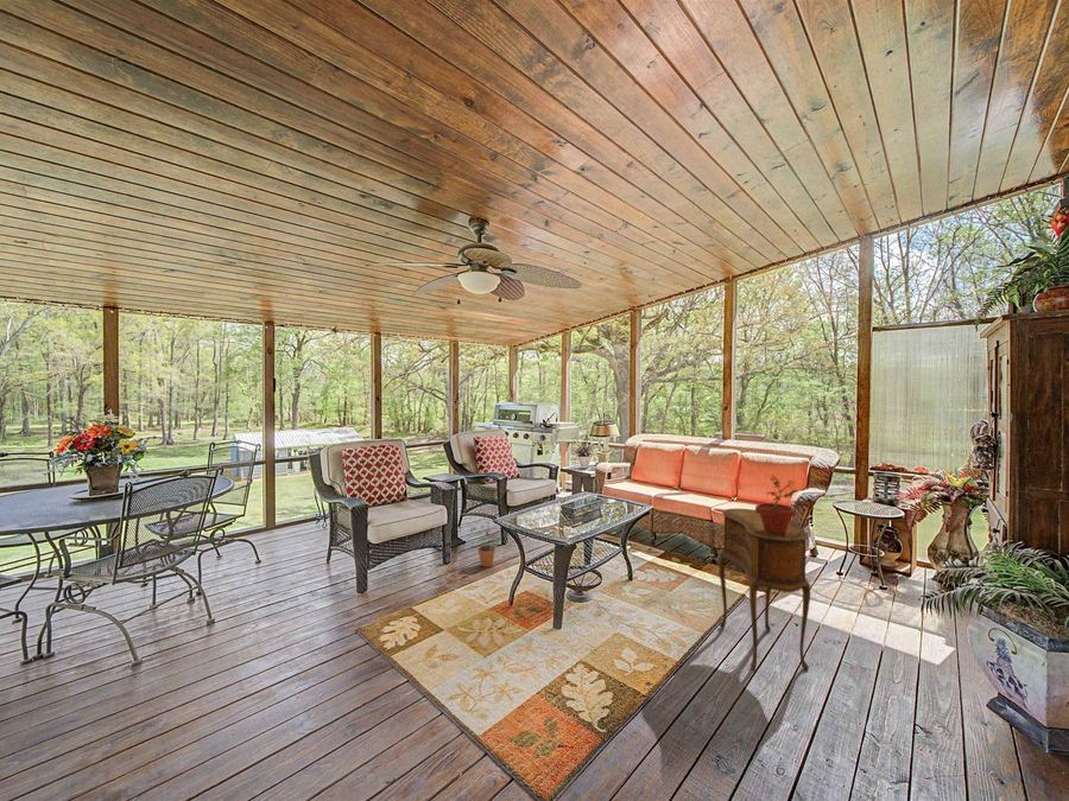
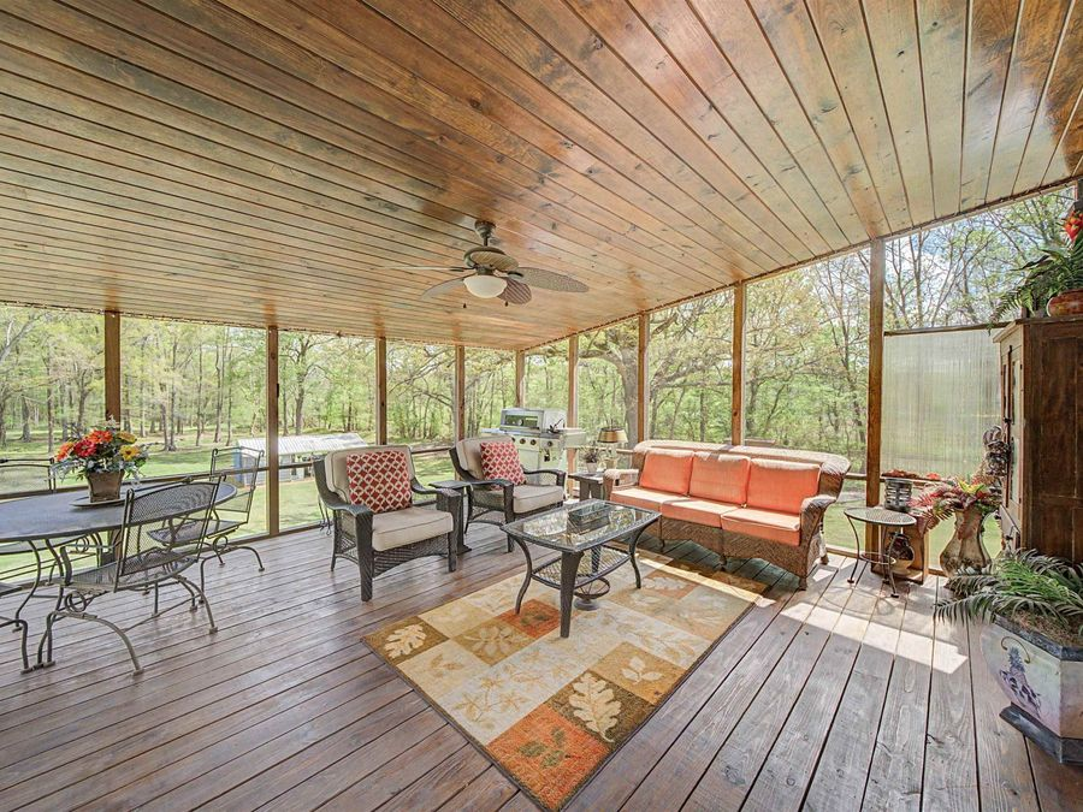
- side table (763, 584)
- potted plant (483, 539)
- potted plant (776, 503)
